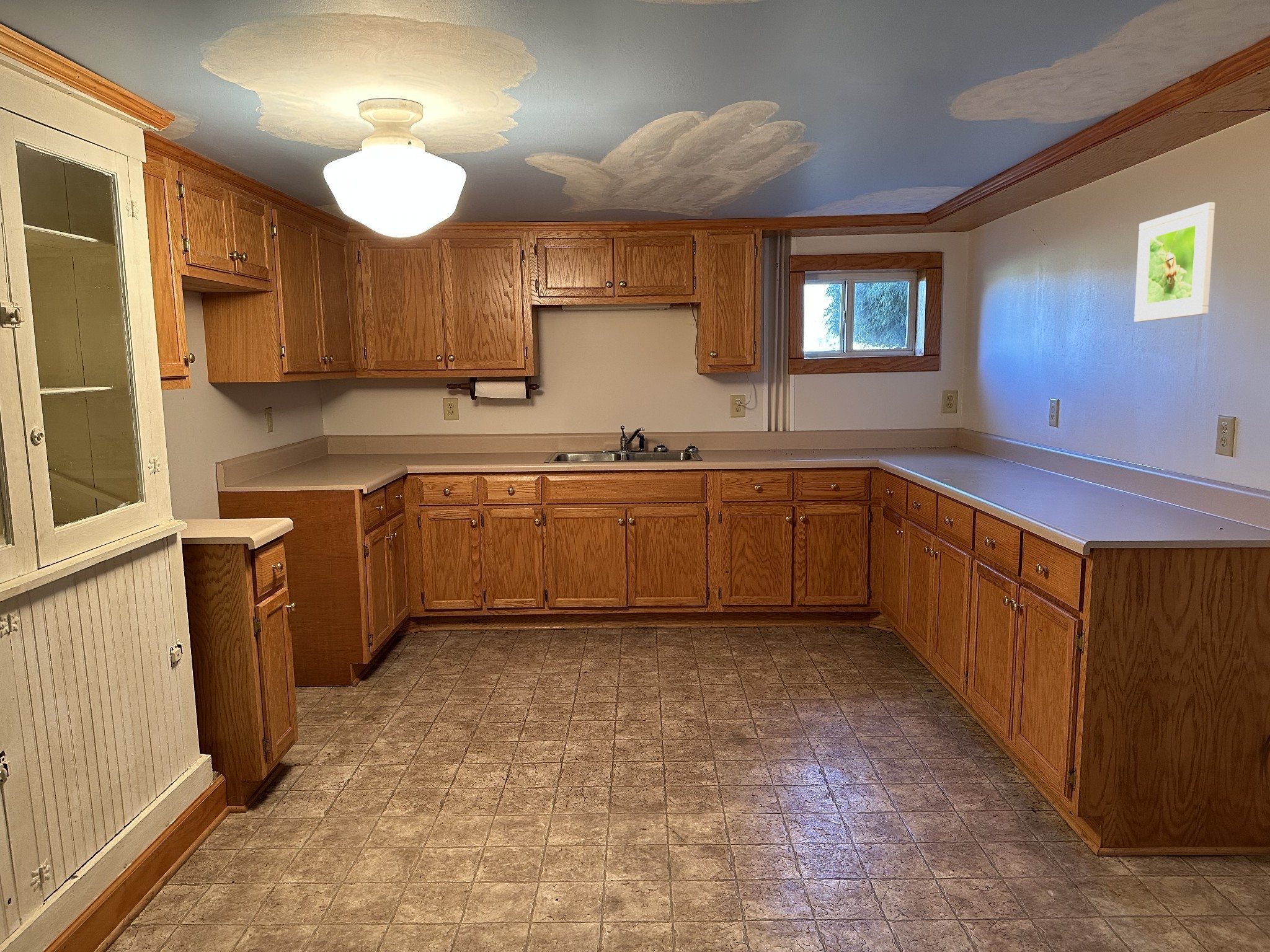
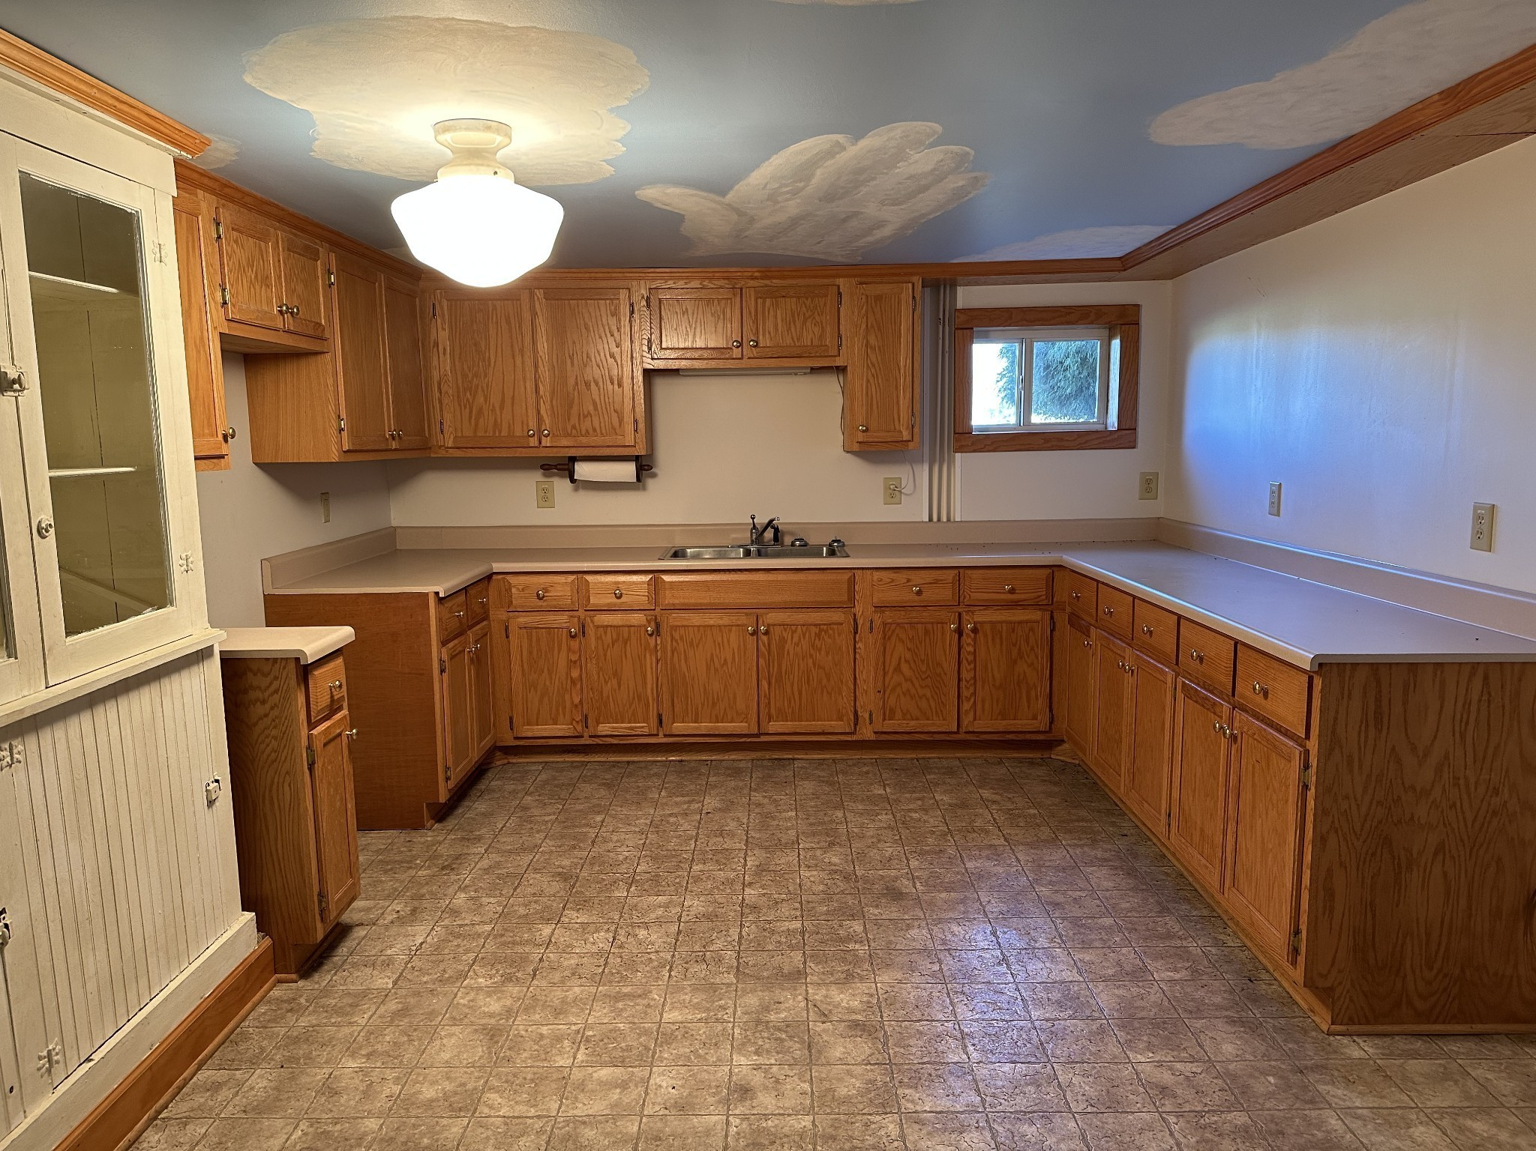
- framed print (1171, 266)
